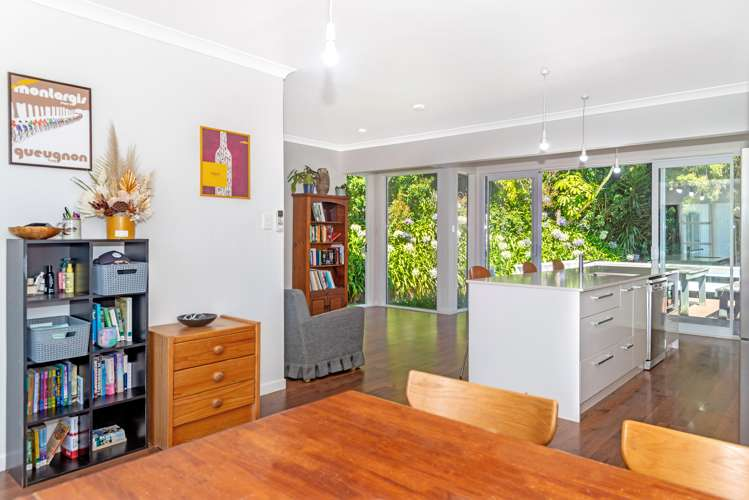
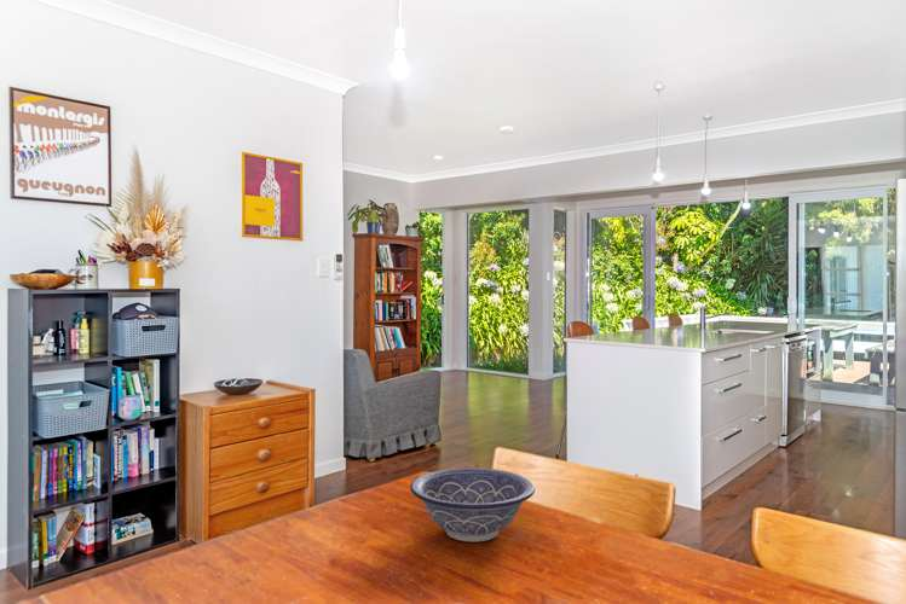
+ decorative bowl (472, 507)
